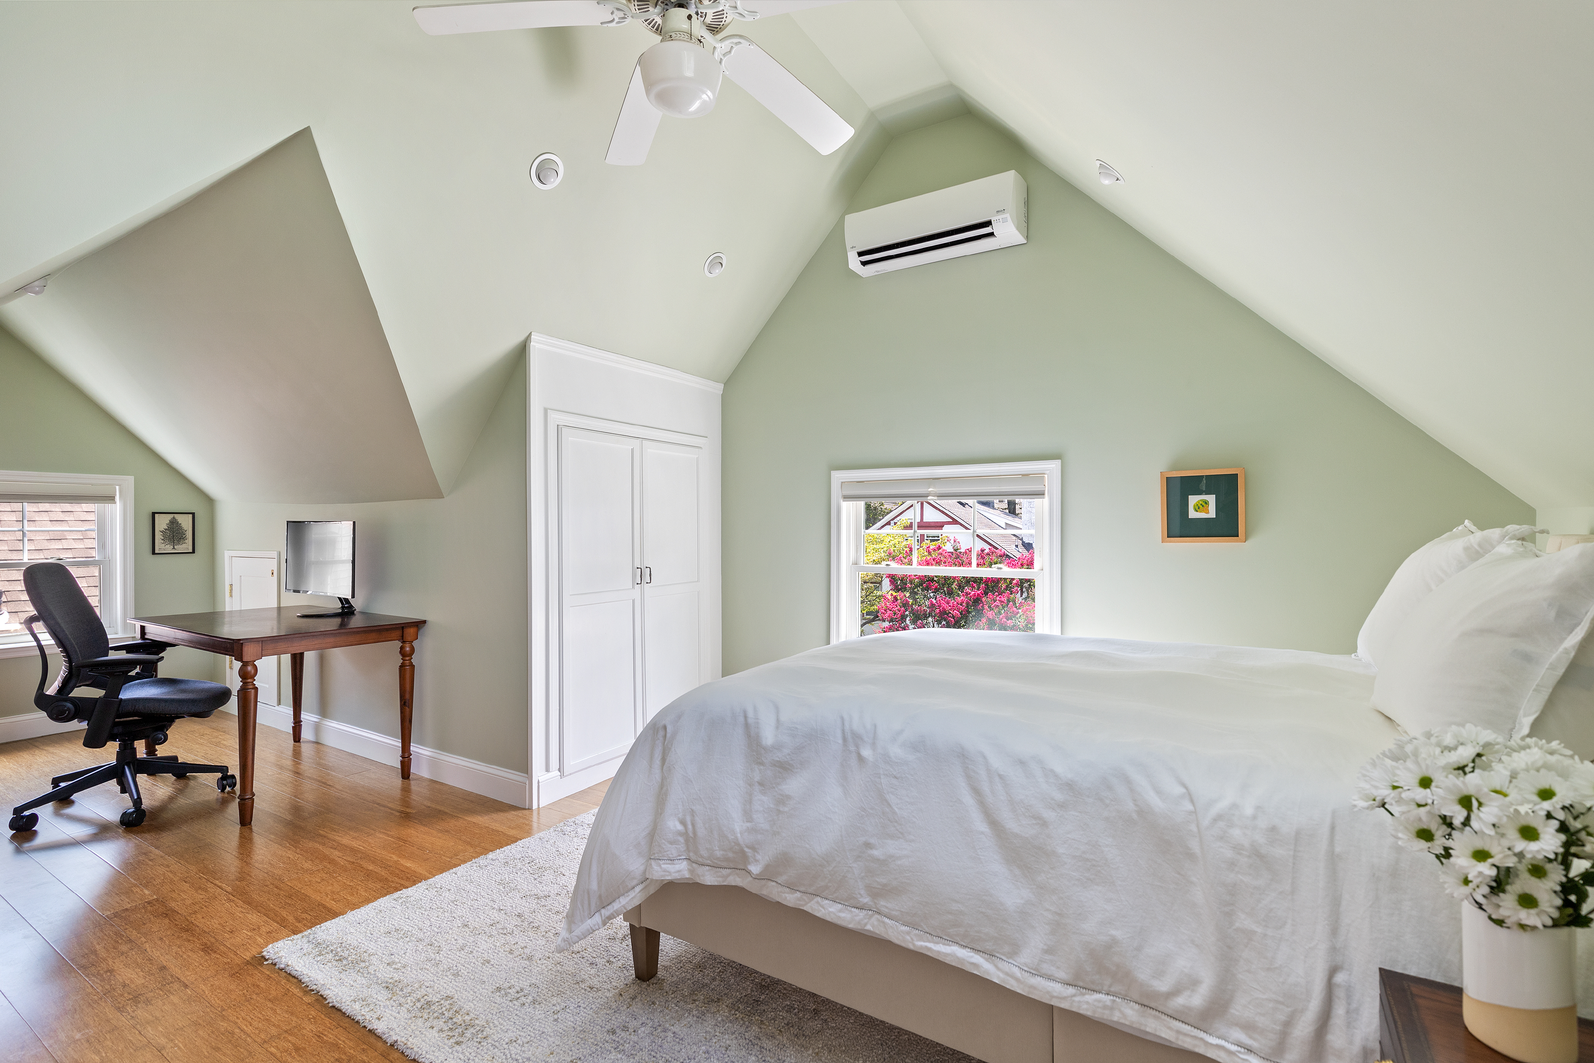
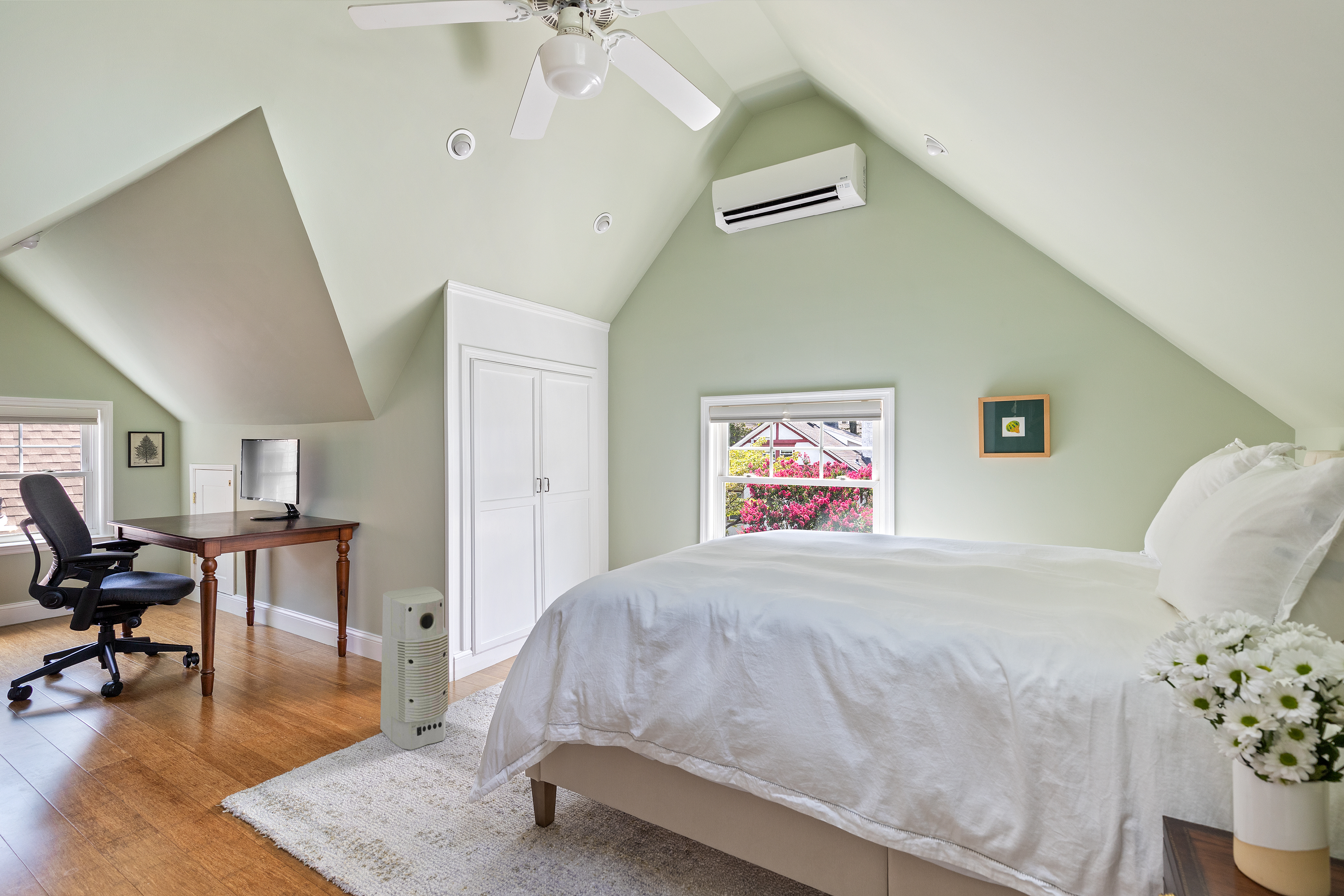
+ air purifier (415, 663)
